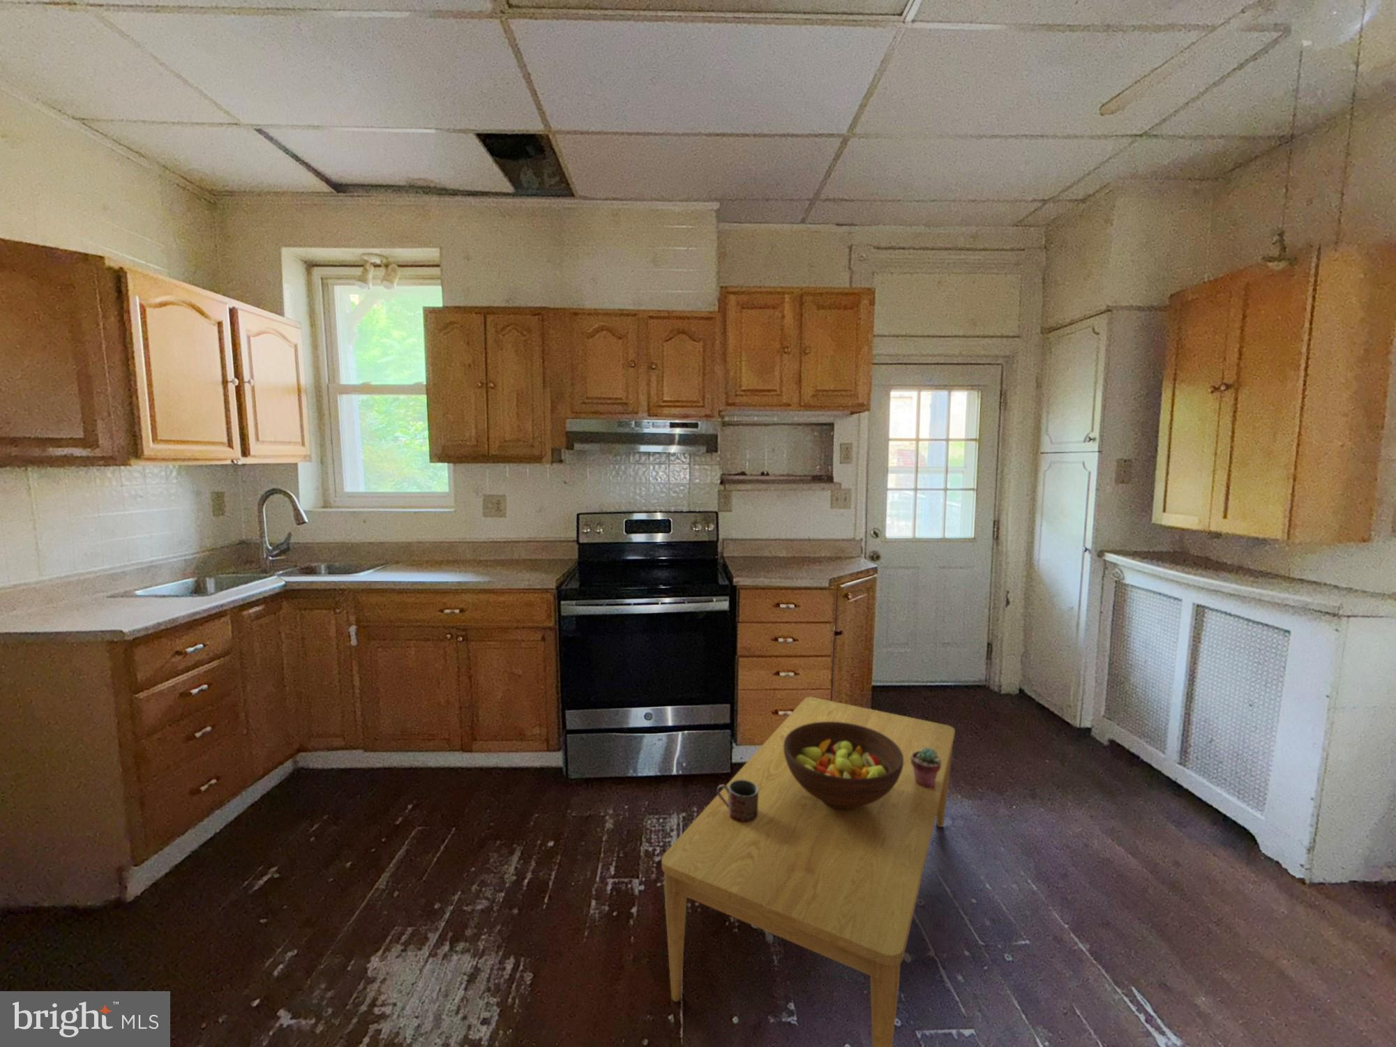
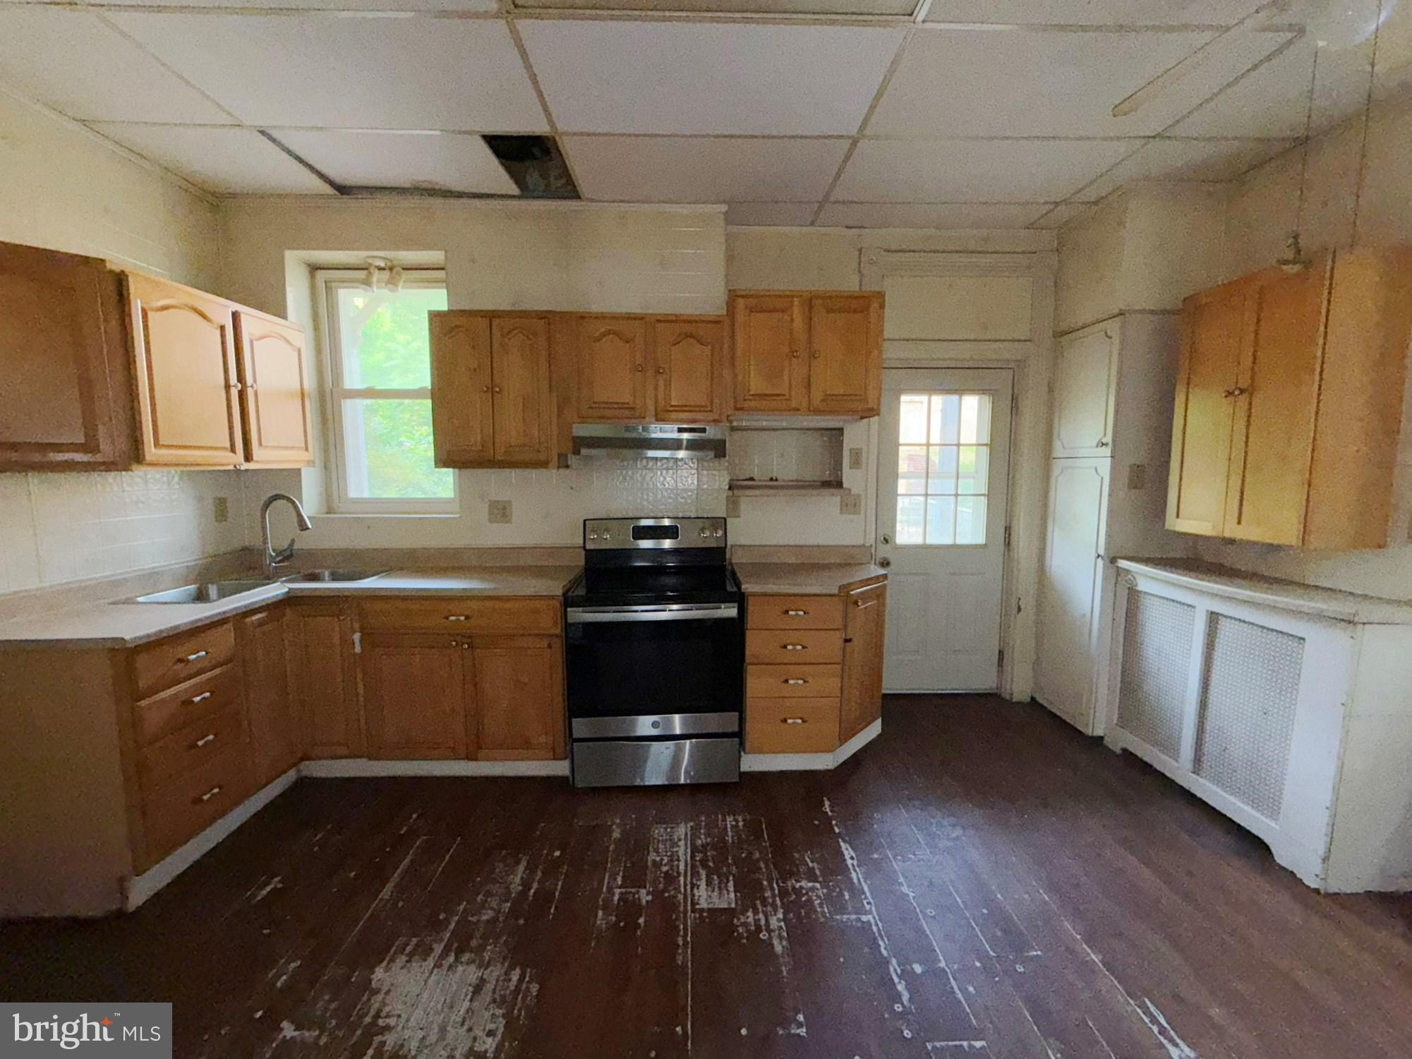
- coffee table (834, 838)
- mug (738, 798)
- fruit bowl (842, 772)
- potted succulent (926, 764)
